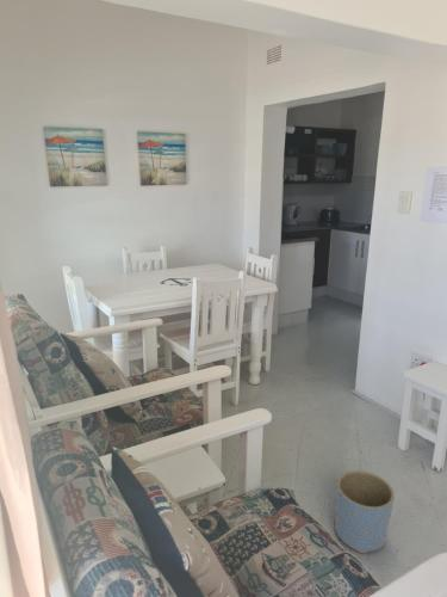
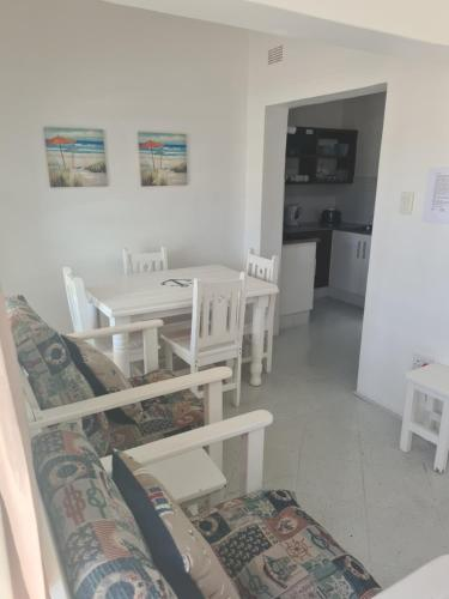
- planter (362, 511)
